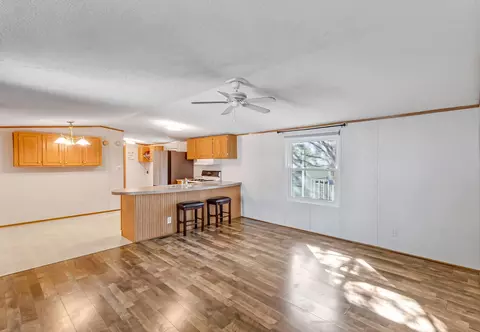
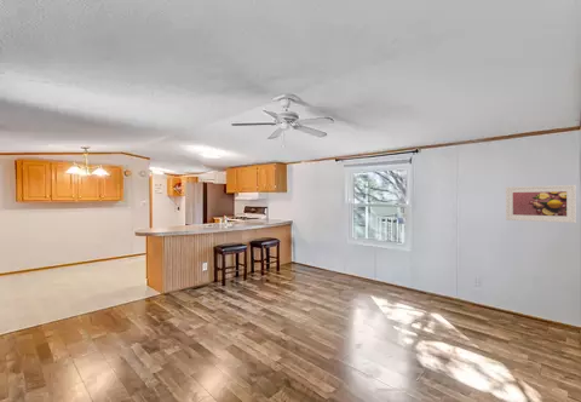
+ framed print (537, 203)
